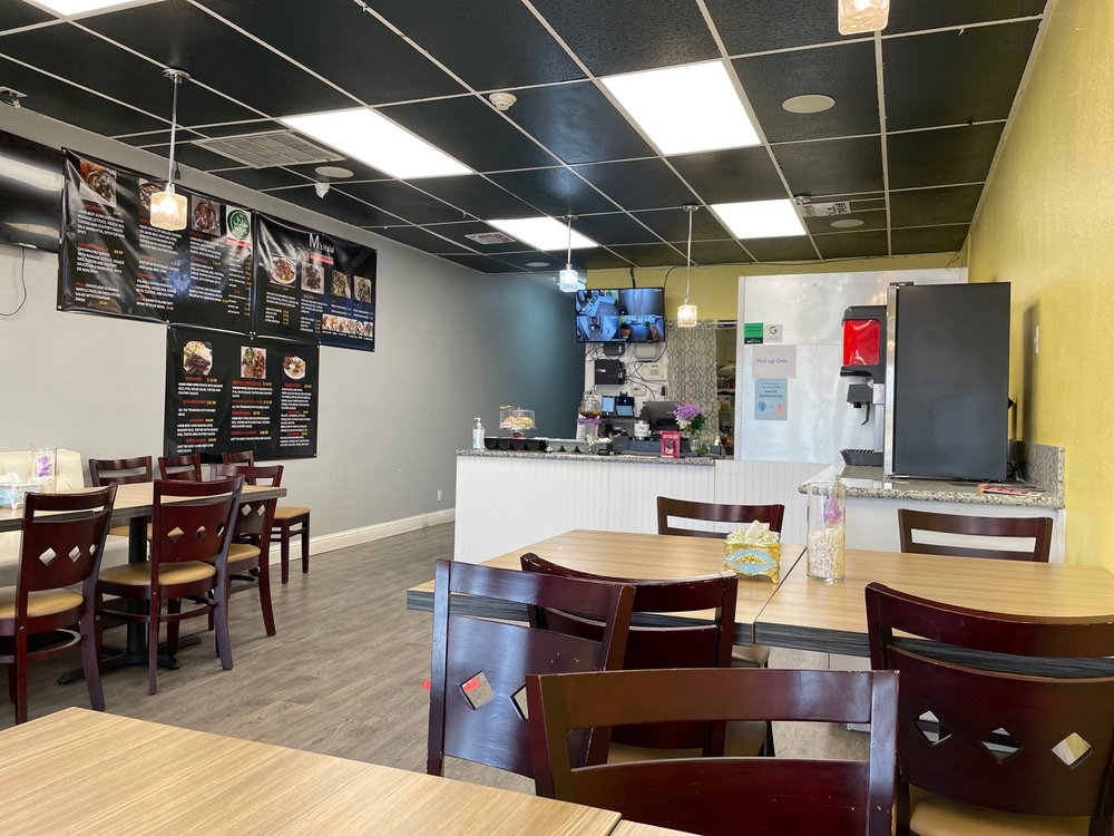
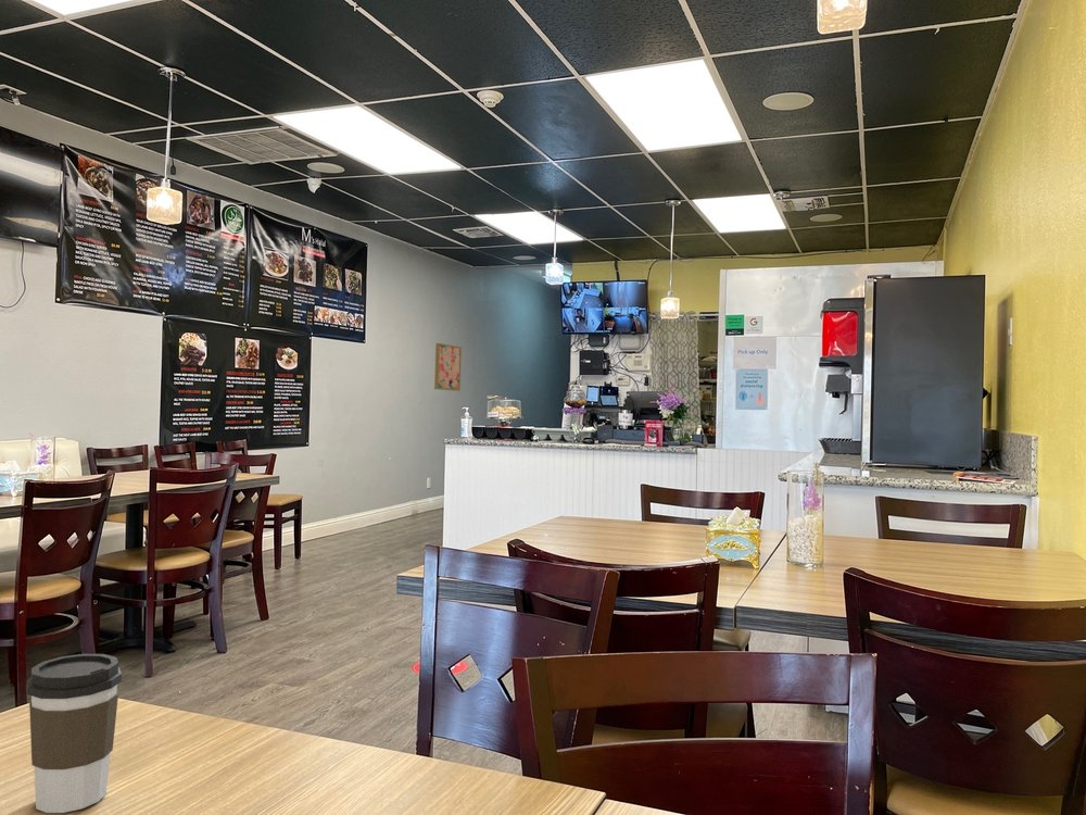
+ wall art (447, 367)
+ coffee cup (73, 731)
